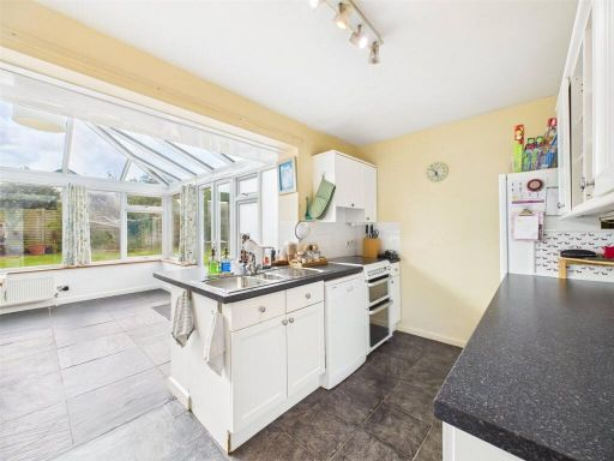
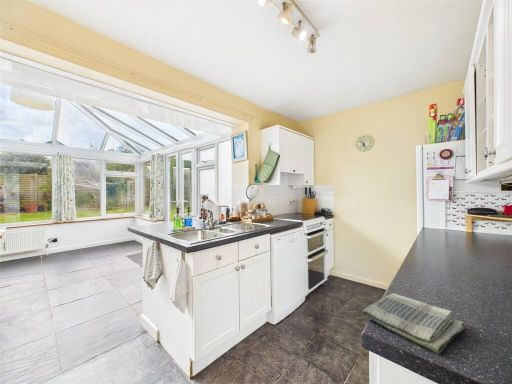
+ dish towel (411, 315)
